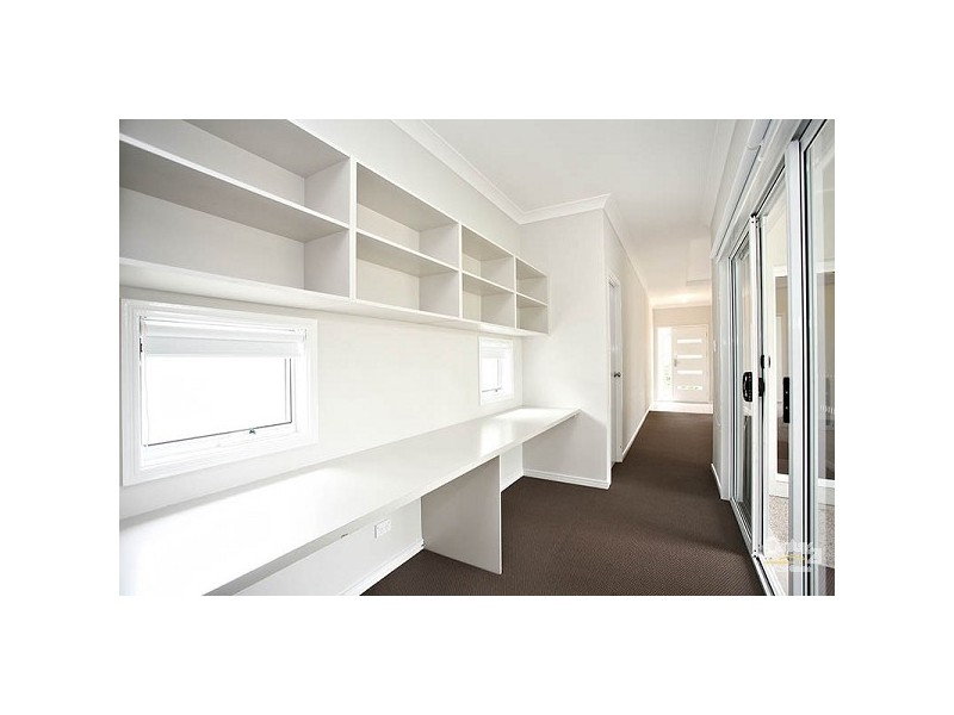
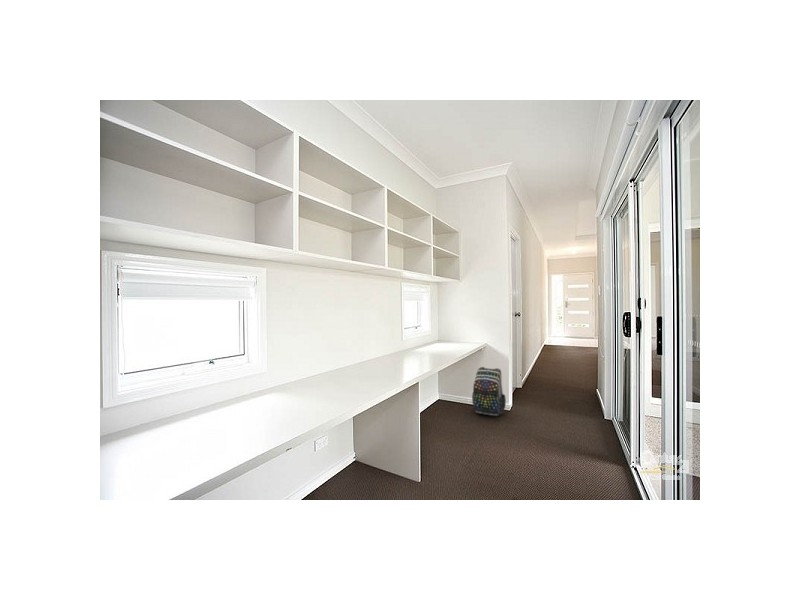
+ backpack (488, 391)
